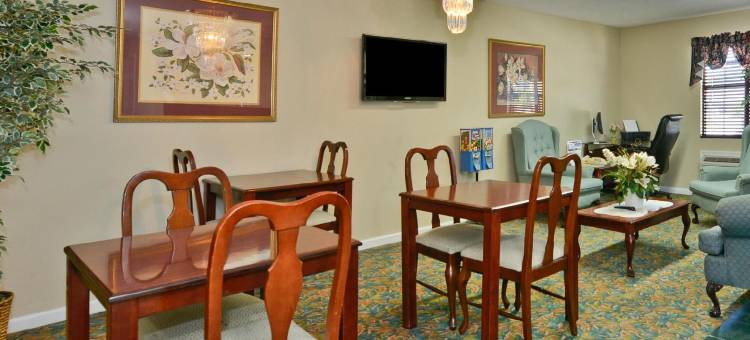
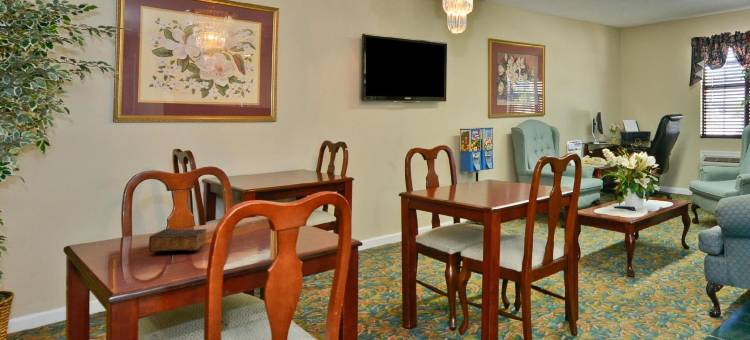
+ book (179, 239)
